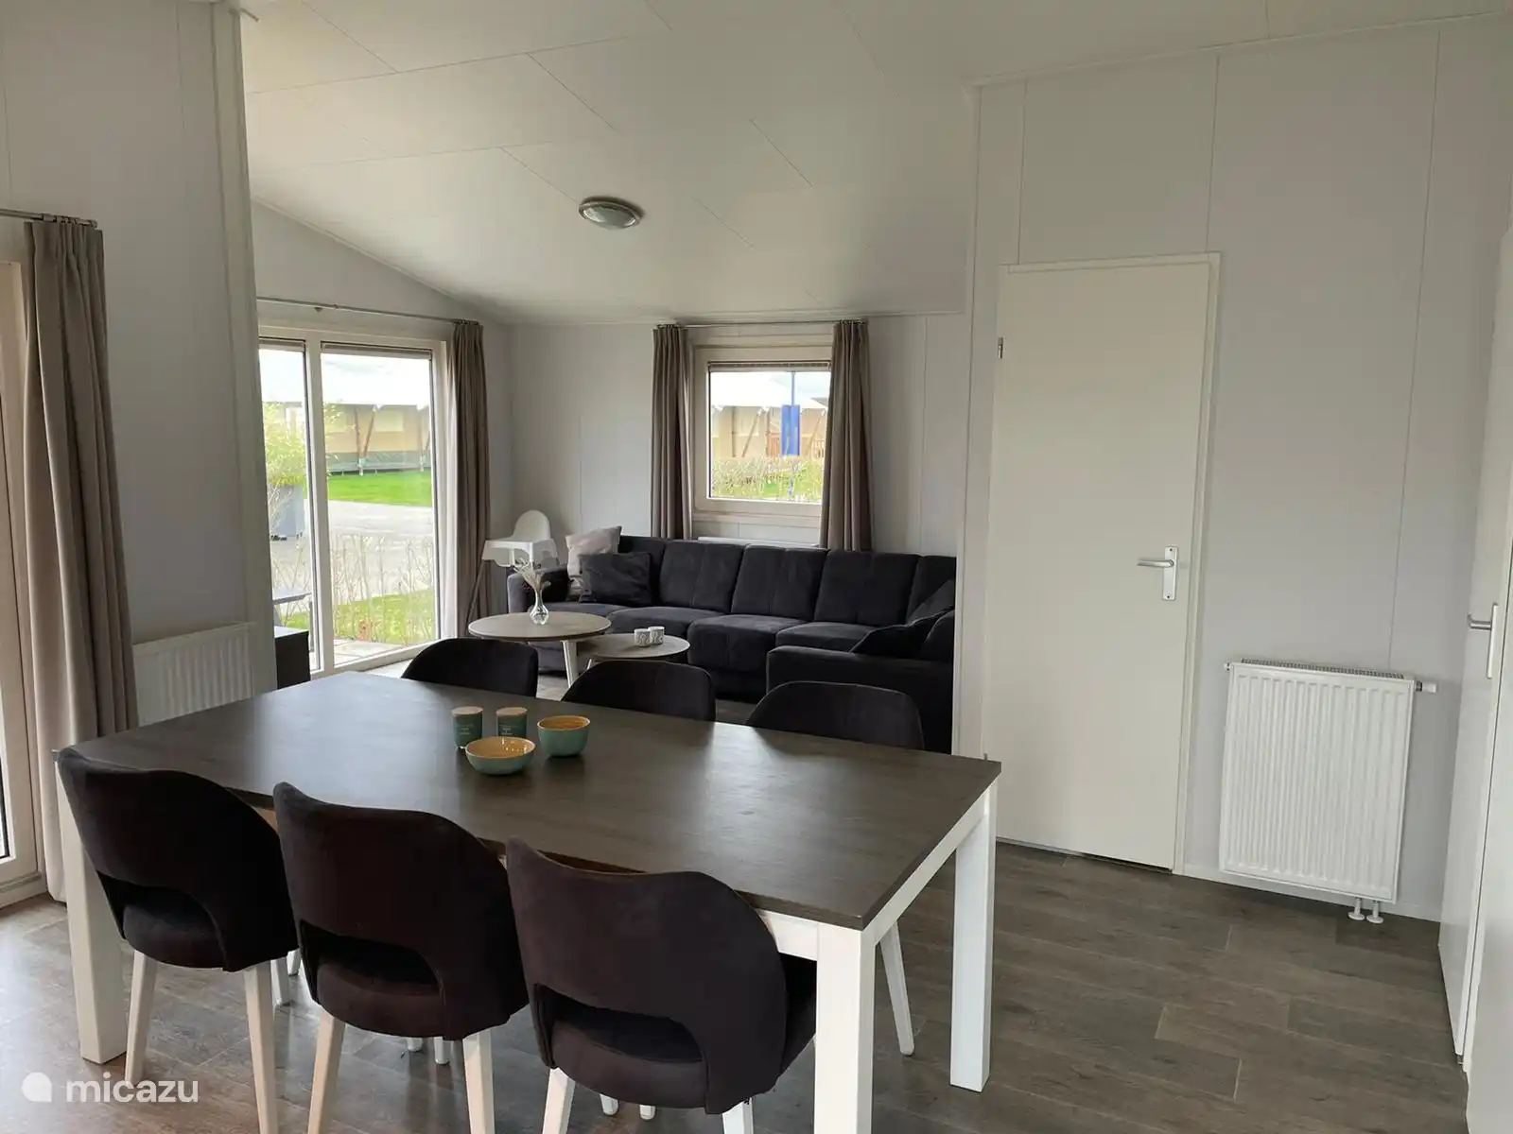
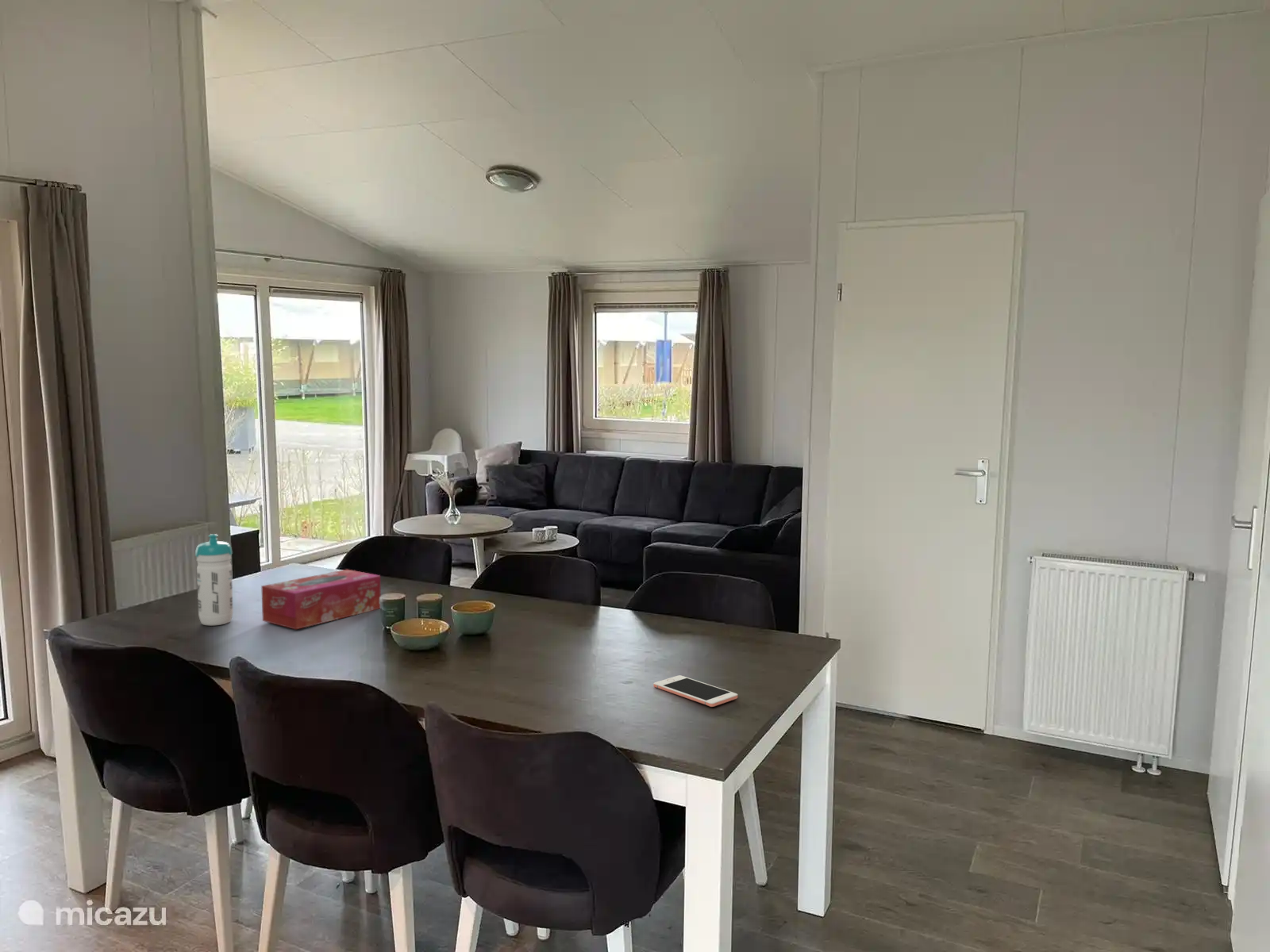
+ tissue box (322, 597)
+ cell phone (695, 690)
+ water bottle (214, 578)
